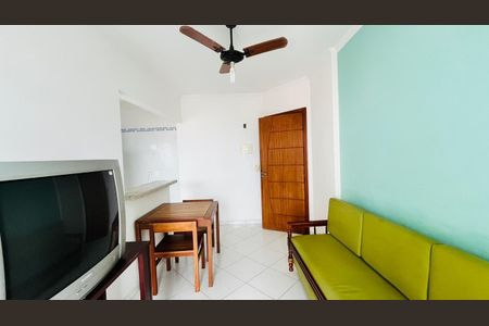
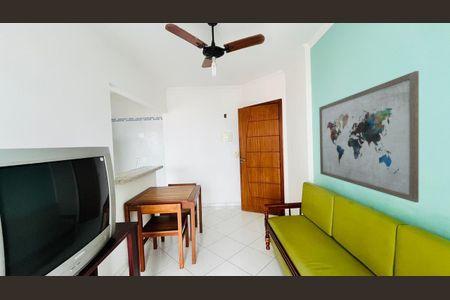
+ wall art (353, 139)
